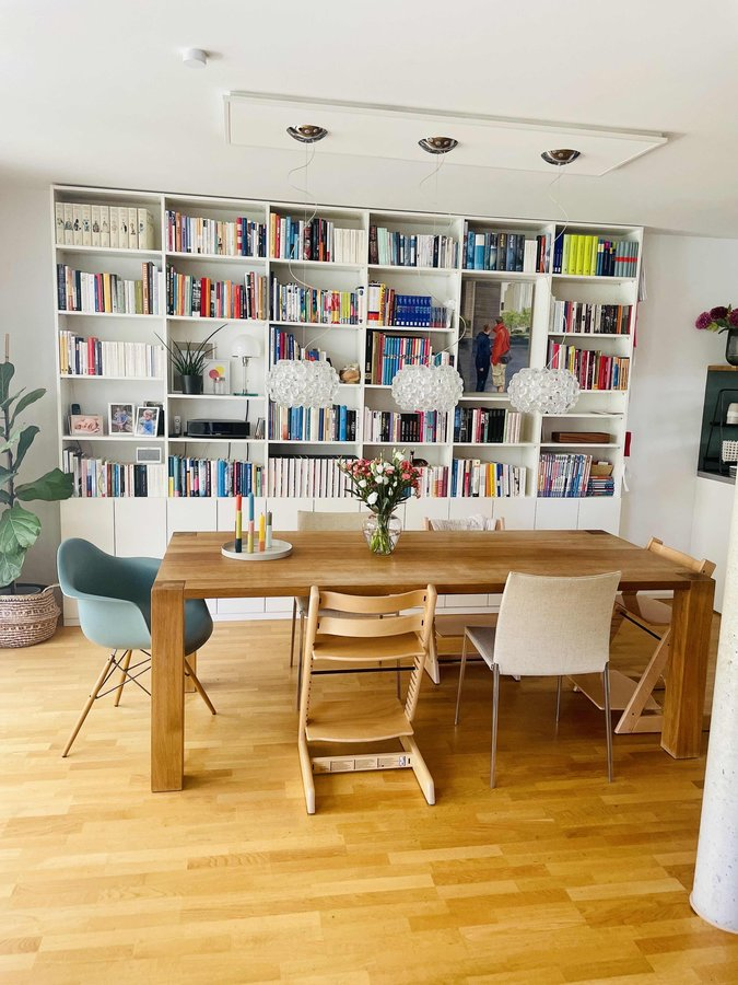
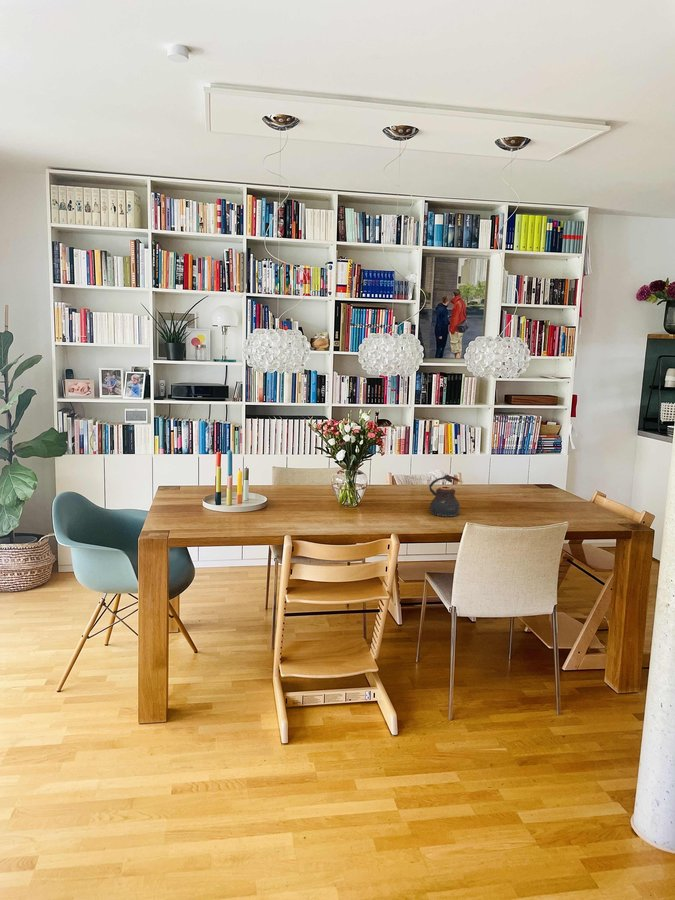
+ teapot (444, 494)
